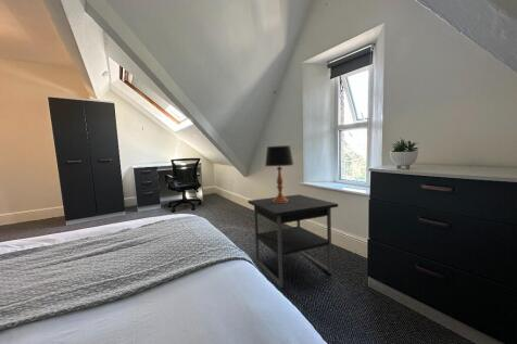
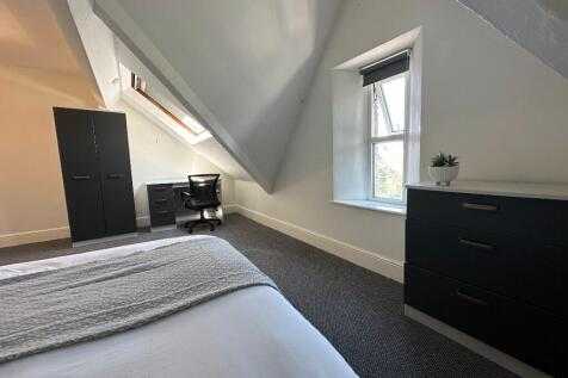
- nightstand (290, 234)
- table lamp (279, 174)
